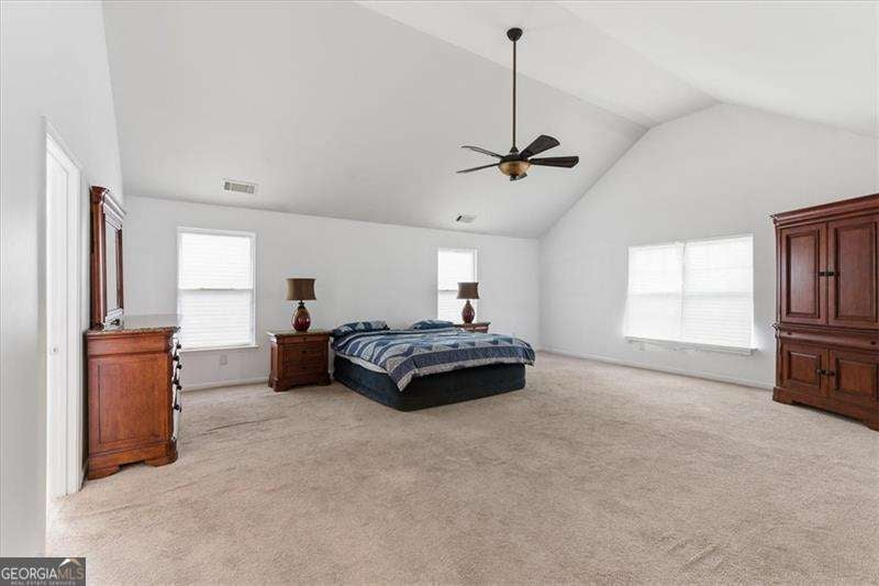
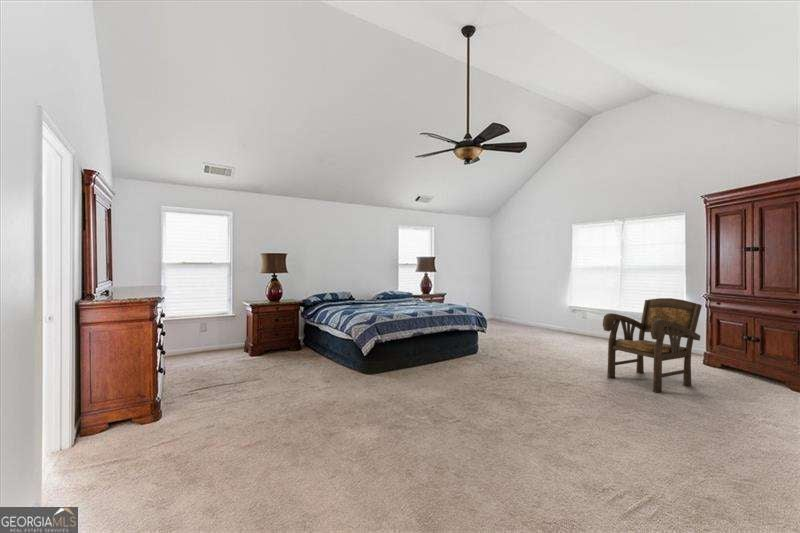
+ armchair (651, 341)
